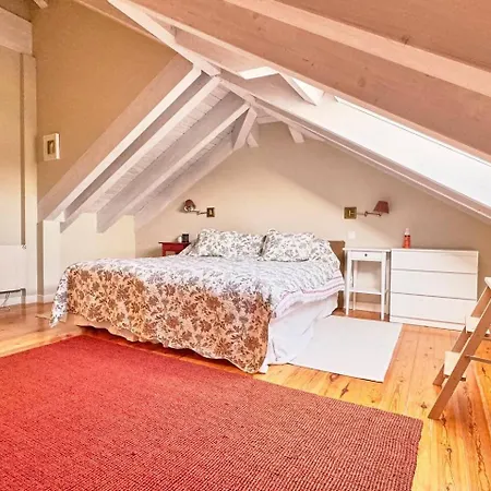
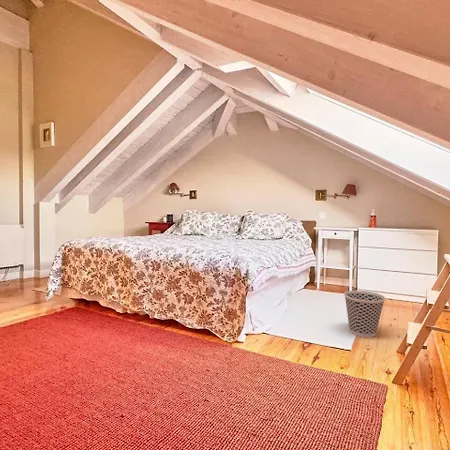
+ wastebasket (363, 313)
